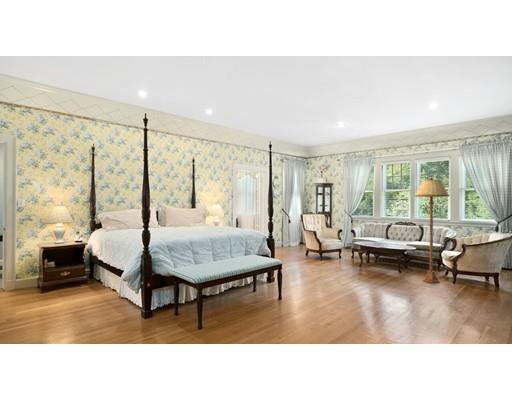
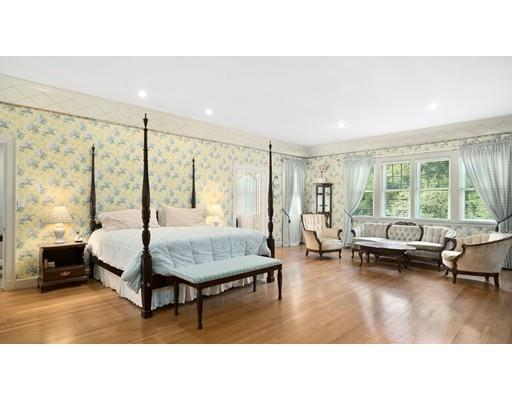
- floor lamp (431, 229)
